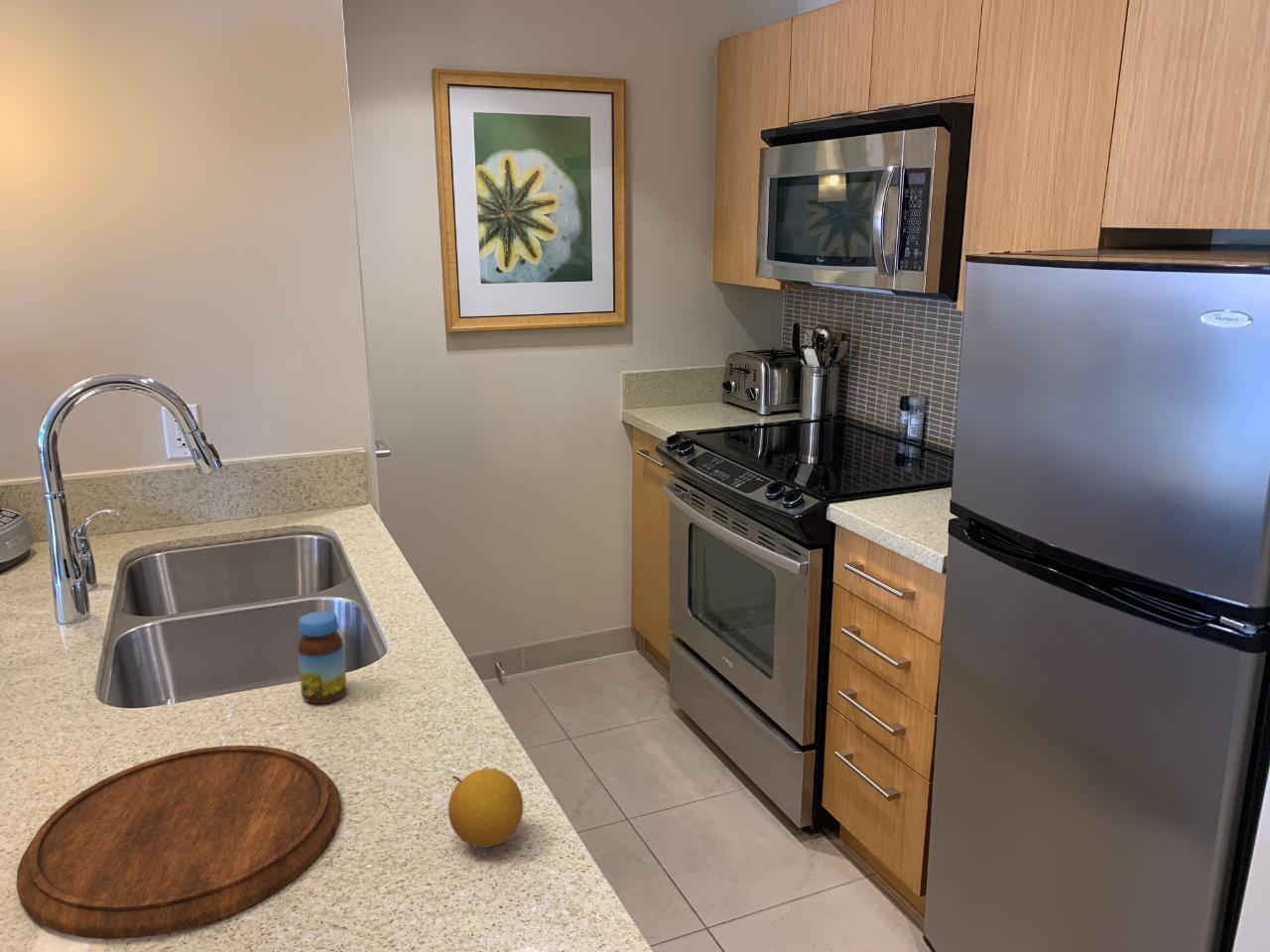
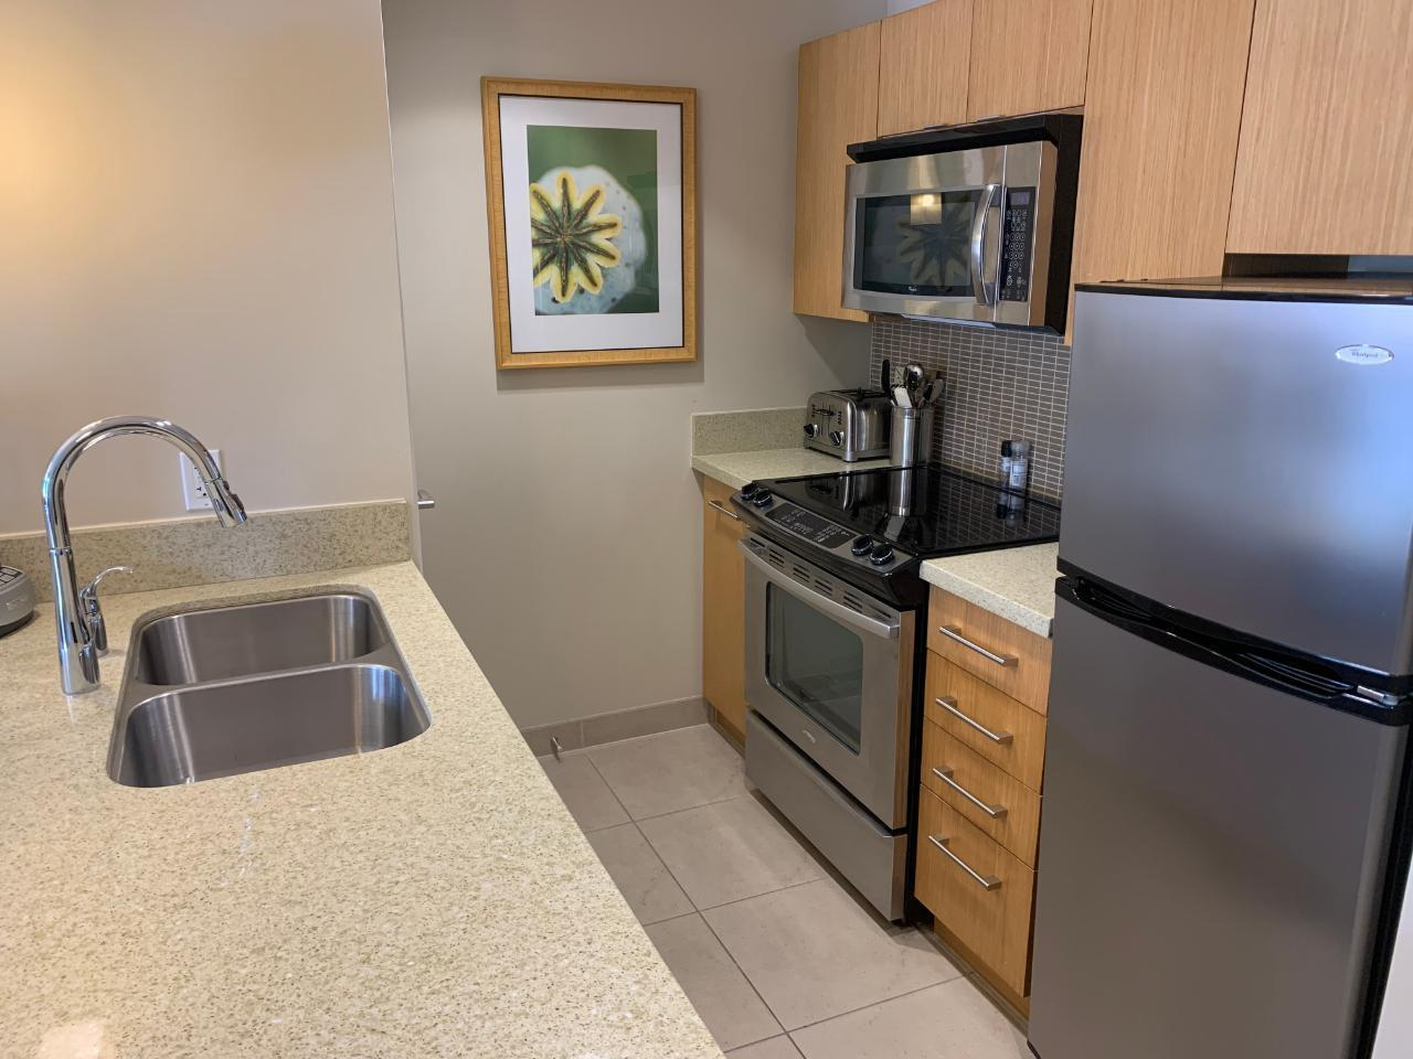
- cutting board (188, 825)
- jar (320, 655)
- fruit (486, 807)
